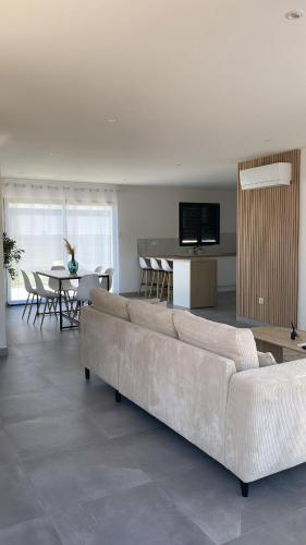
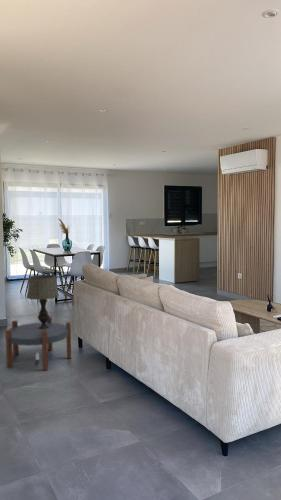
+ side table (36, 342)
+ table lamp (43, 302)
